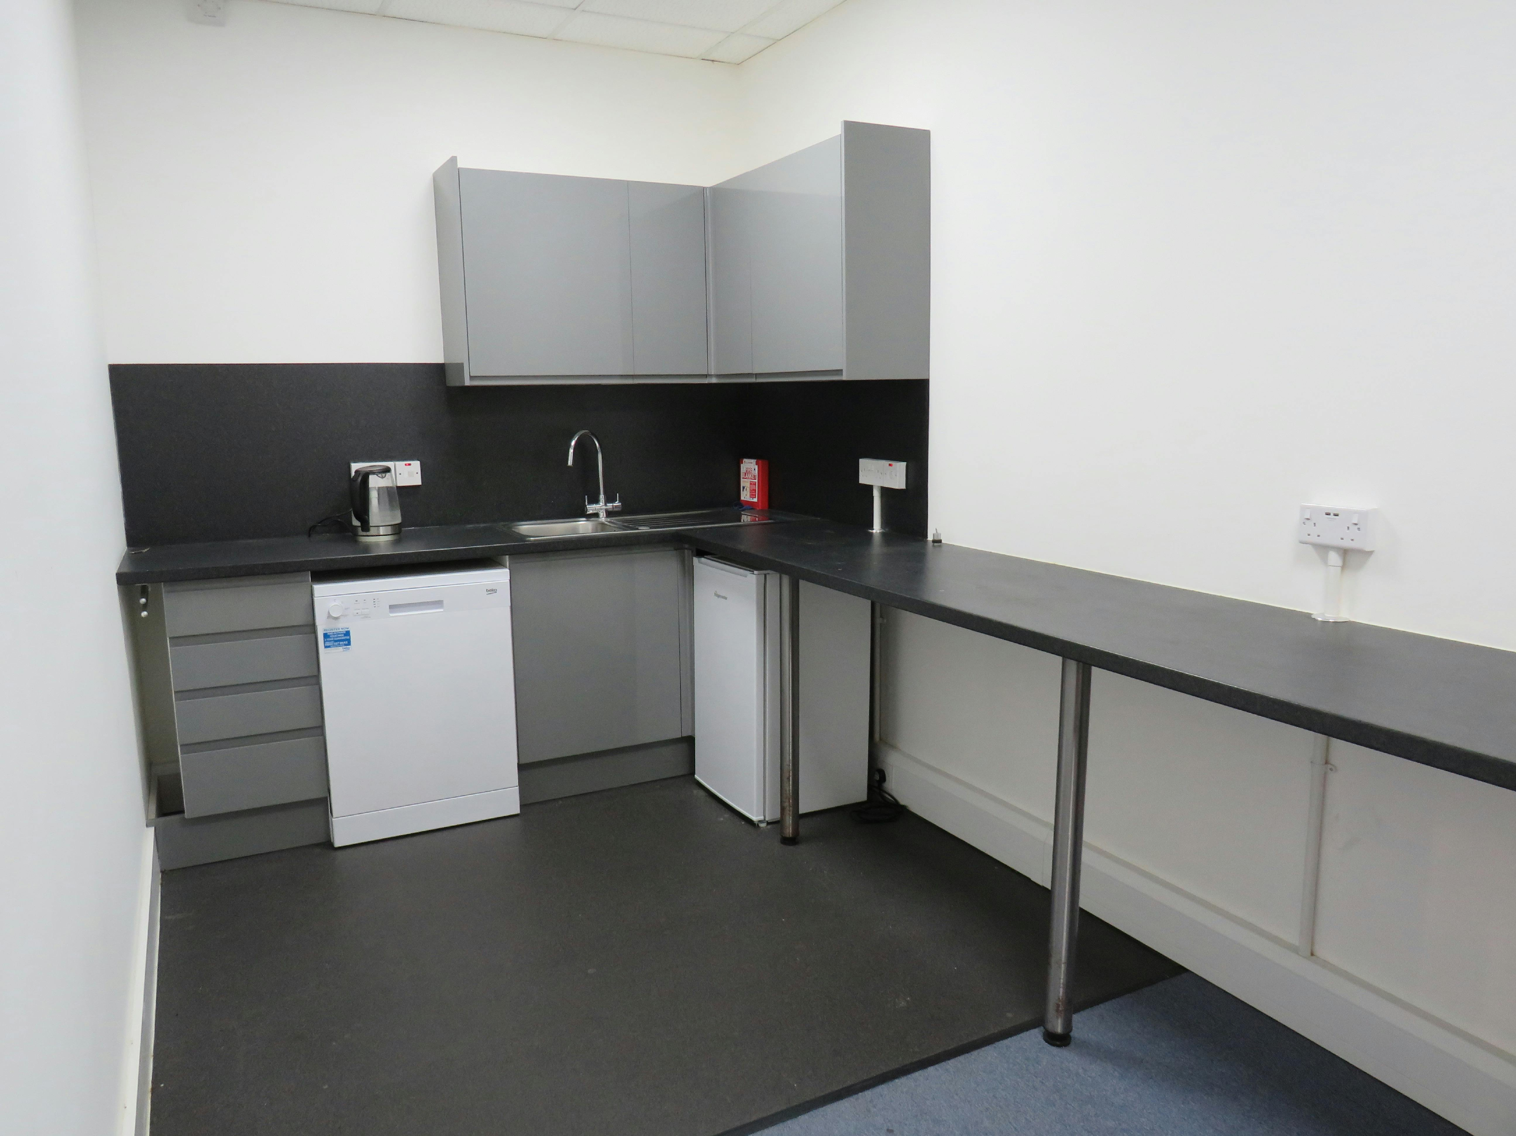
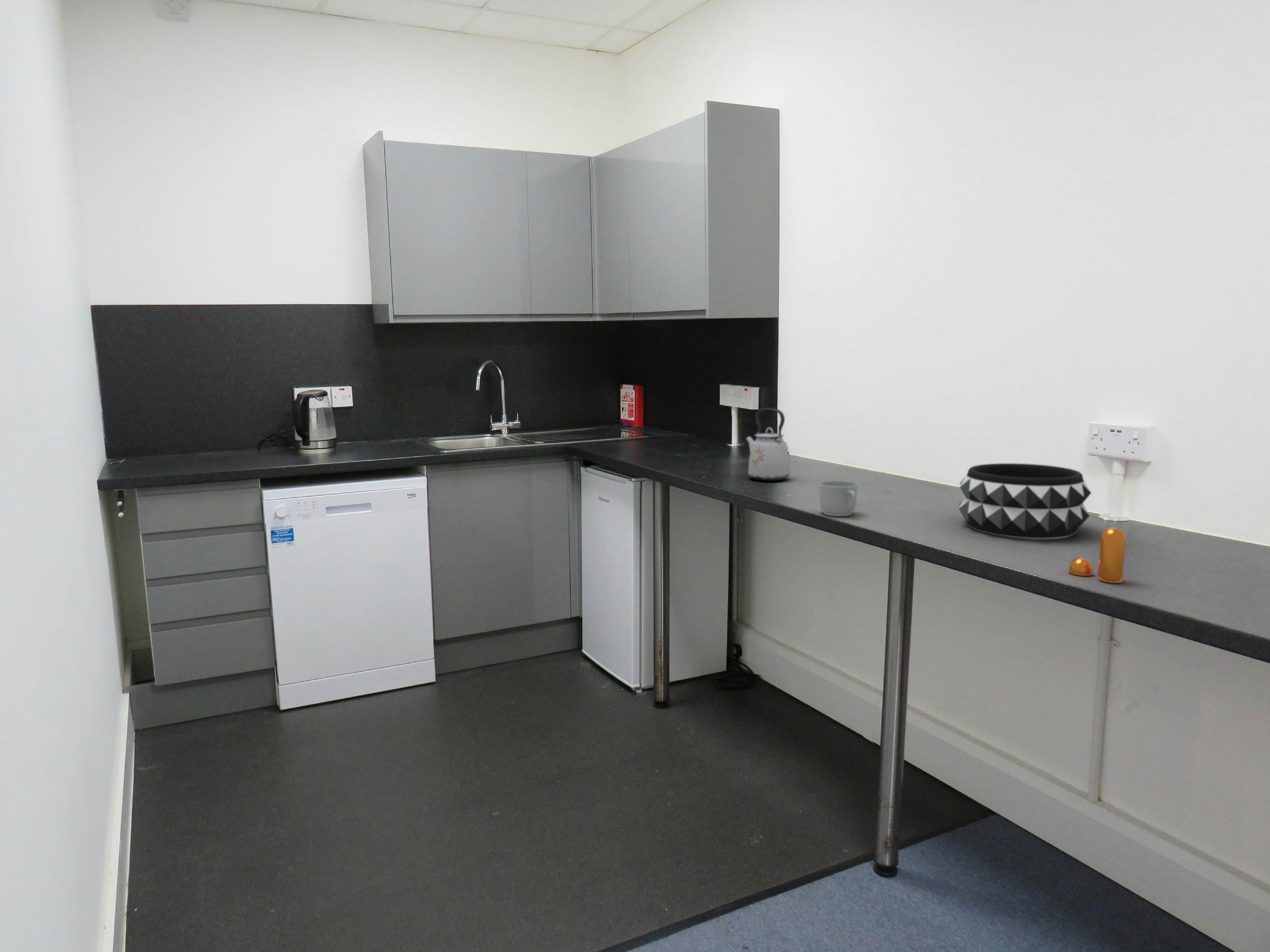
+ kettle (764, 443)
+ pepper shaker (1099, 551)
+ mug (841, 499)
+ decorative bowl (1023, 499)
